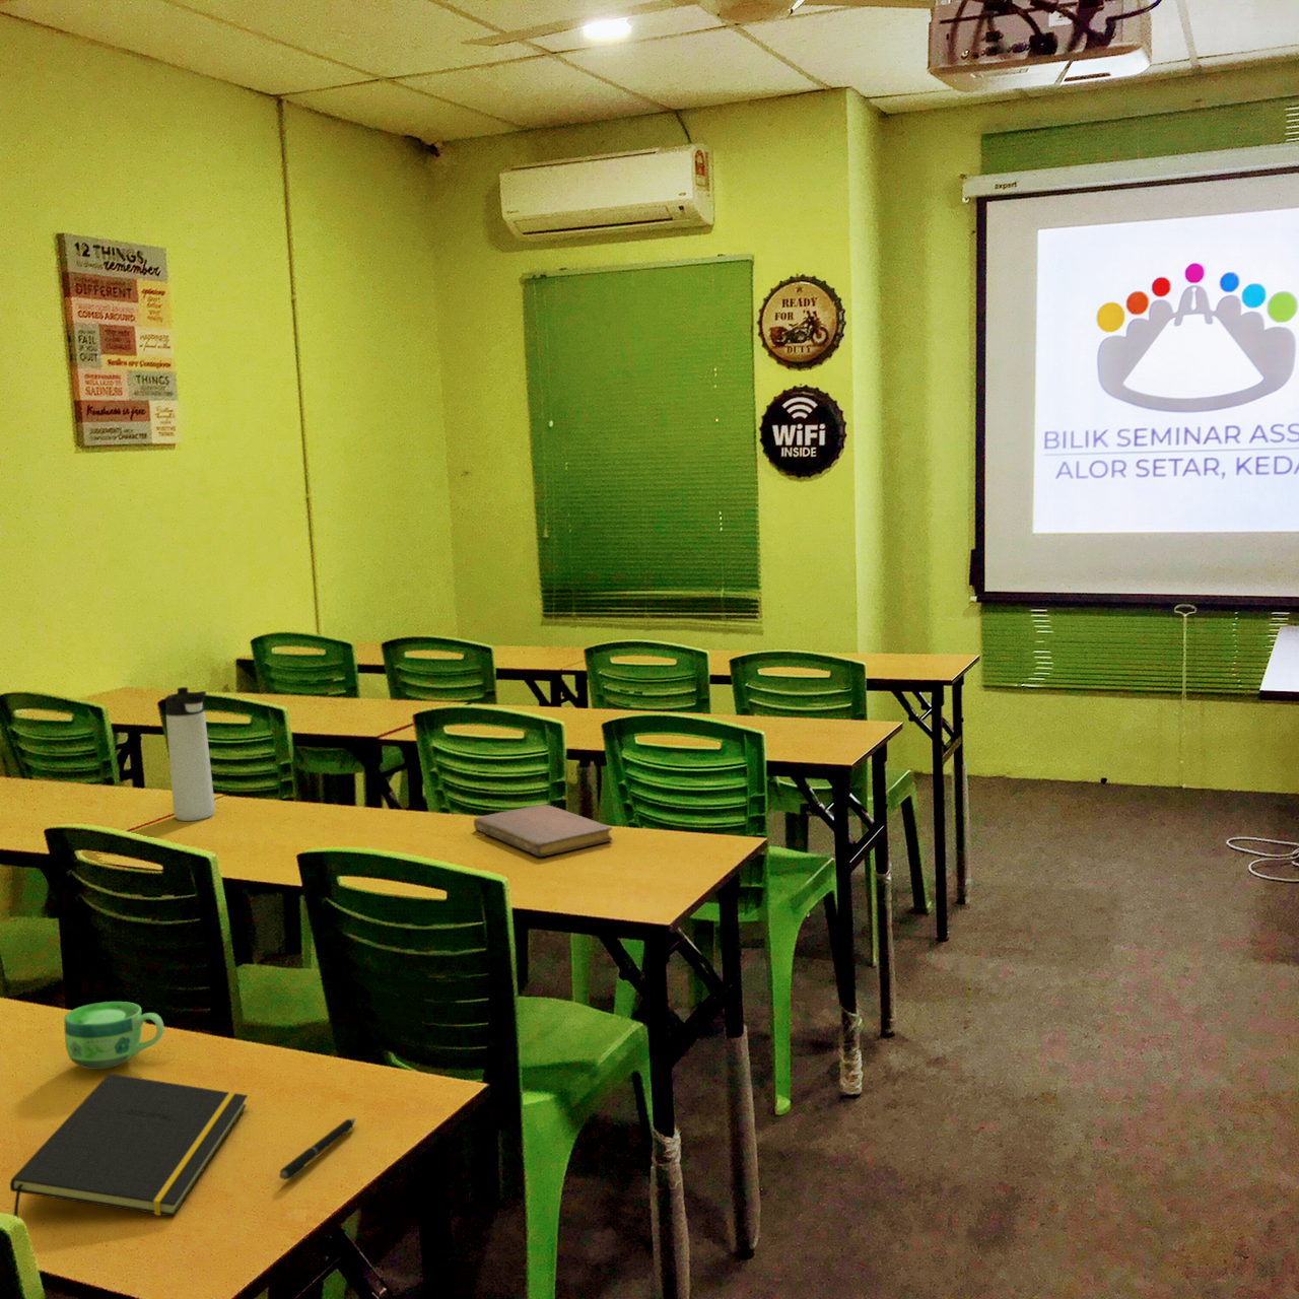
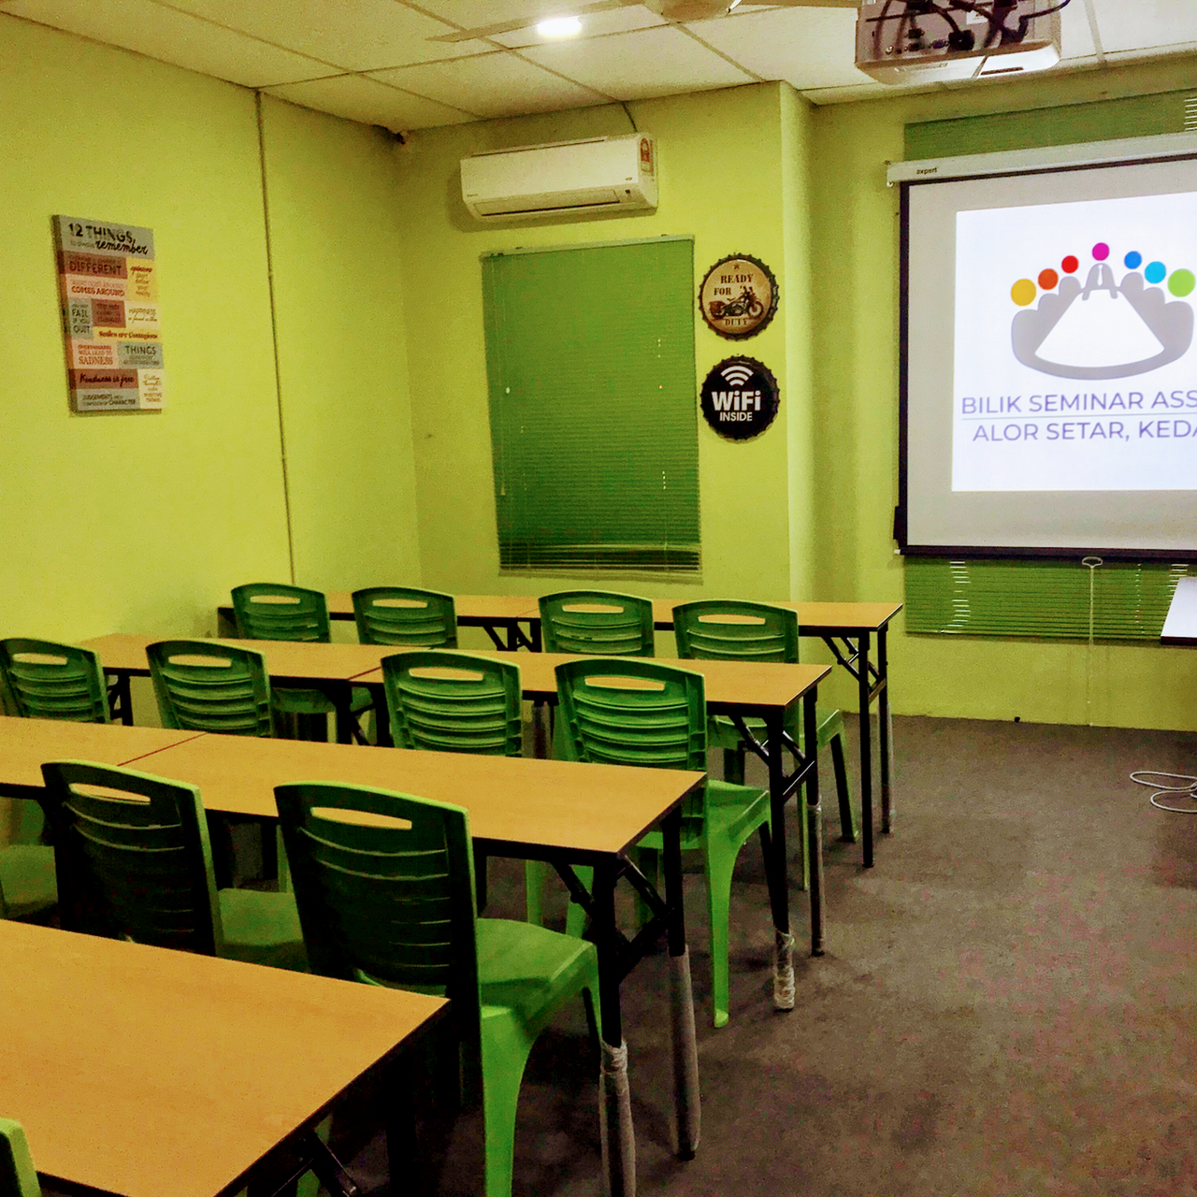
- thermos bottle (192, 754)
- notepad (138, 1138)
- cup (115, 1034)
- pen (320, 1144)
- notebook (542, 828)
